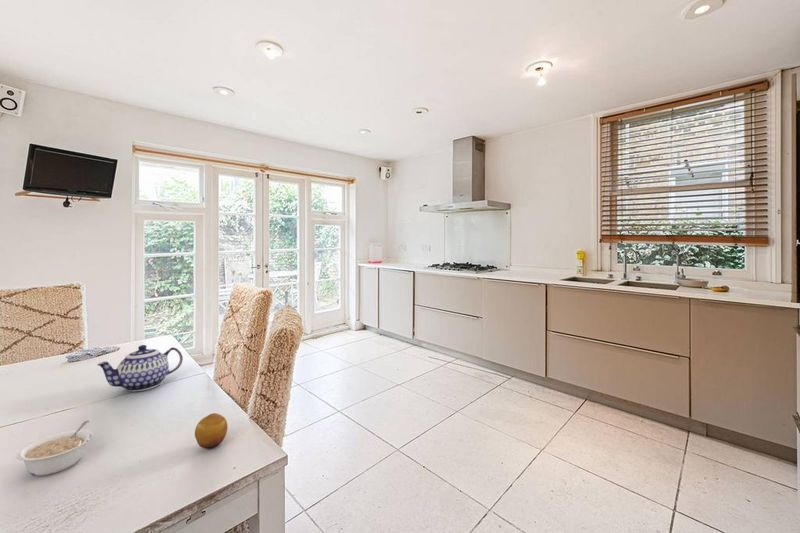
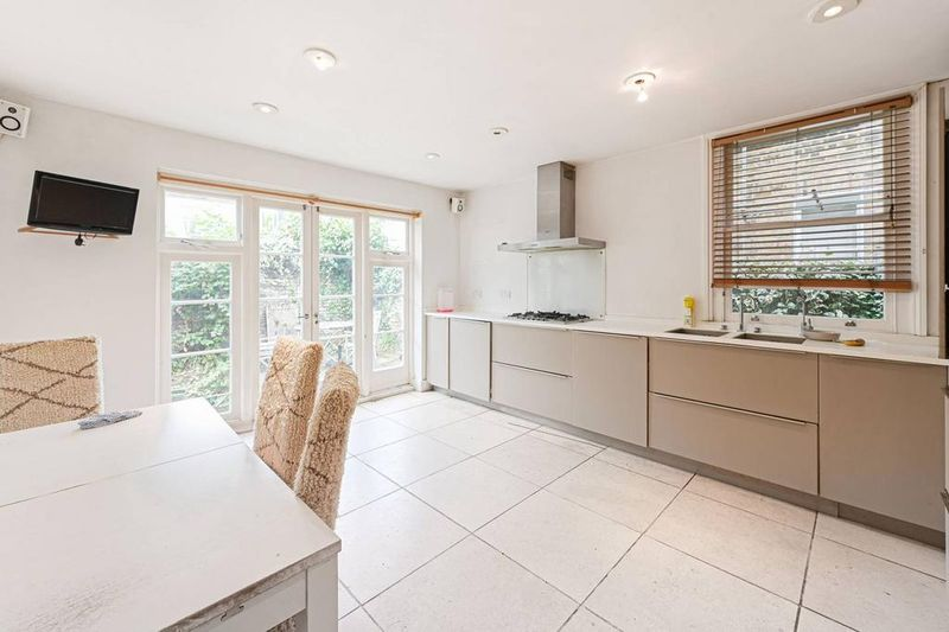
- fruit (211, 430)
- teapot (143, 365)
- legume (56, 450)
